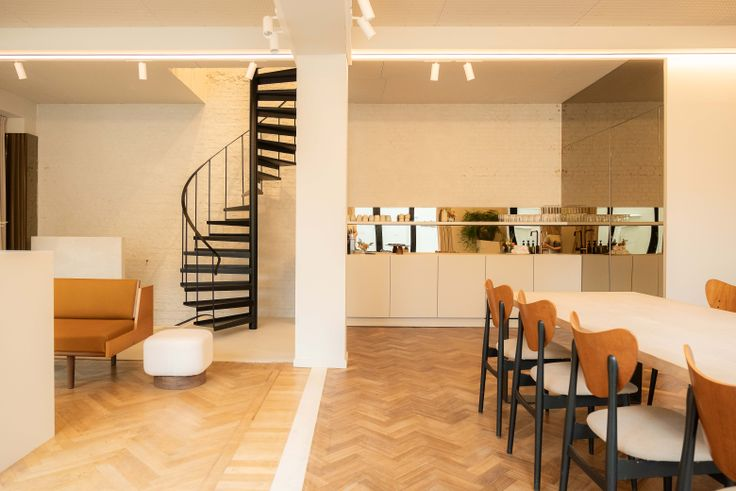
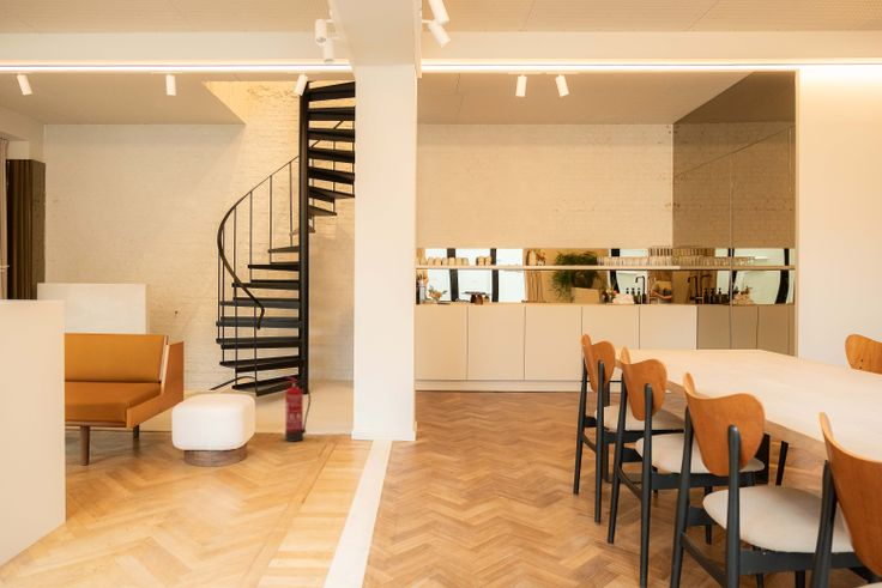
+ fire extinguisher (296, 407)
